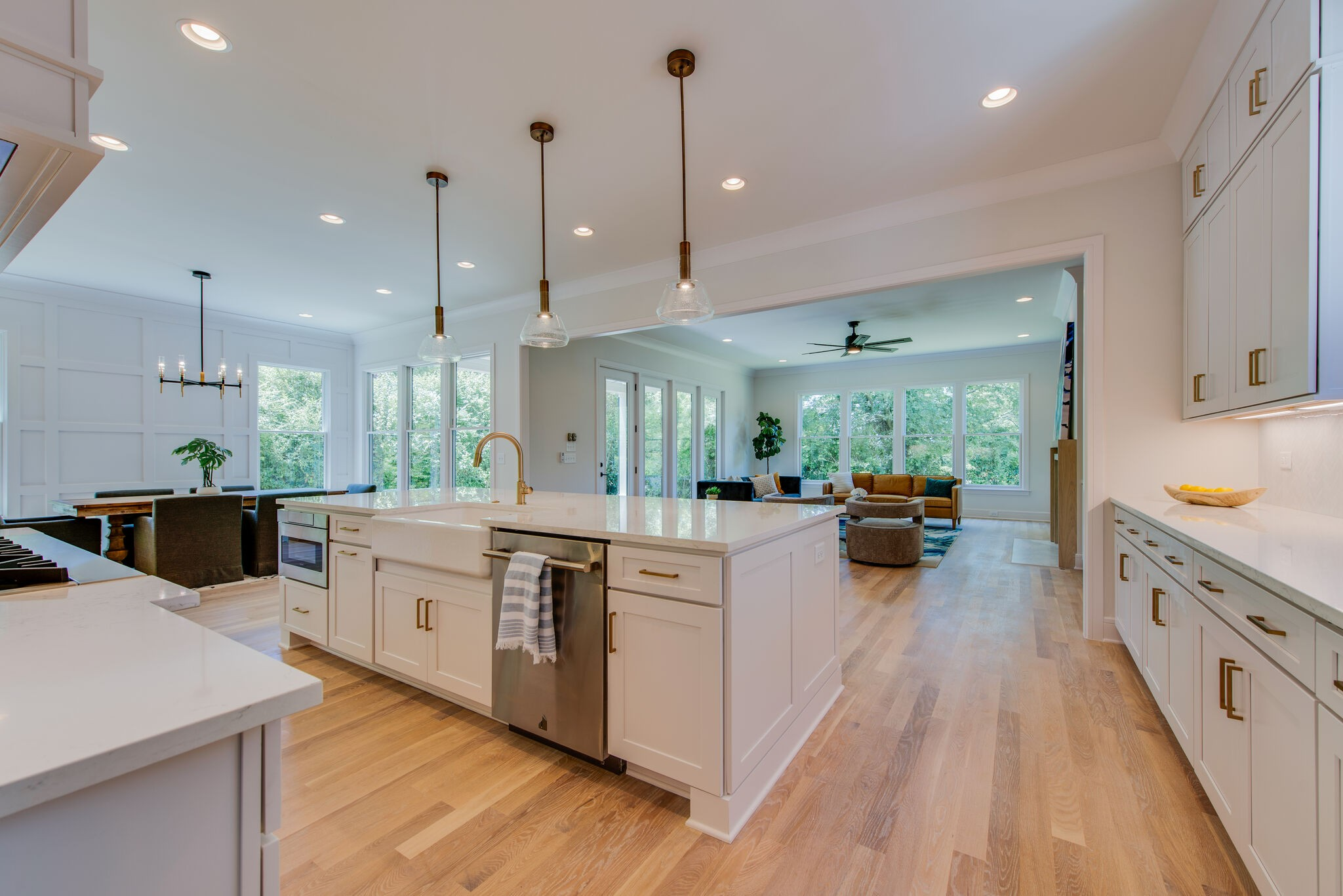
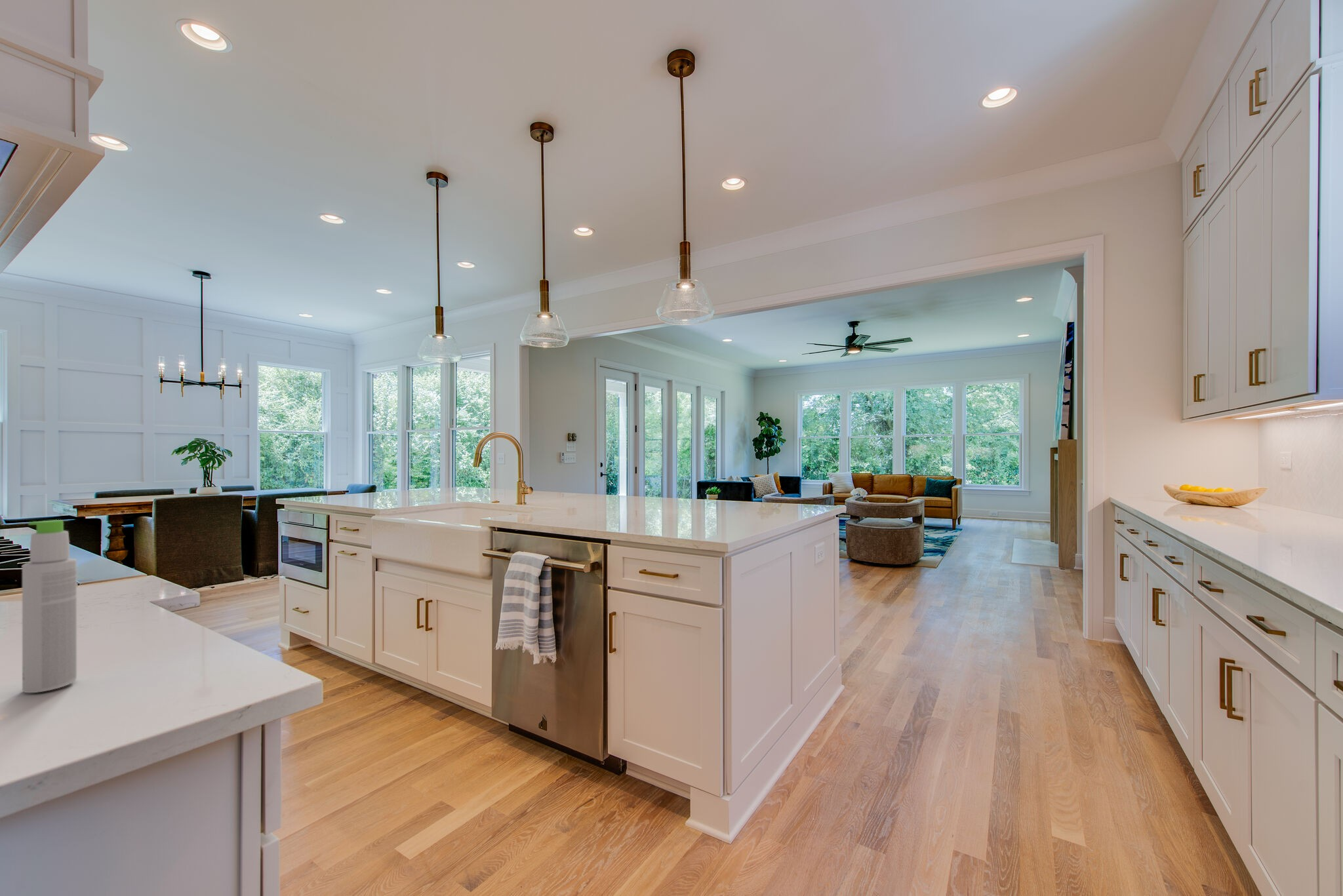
+ bottle (50, 603)
